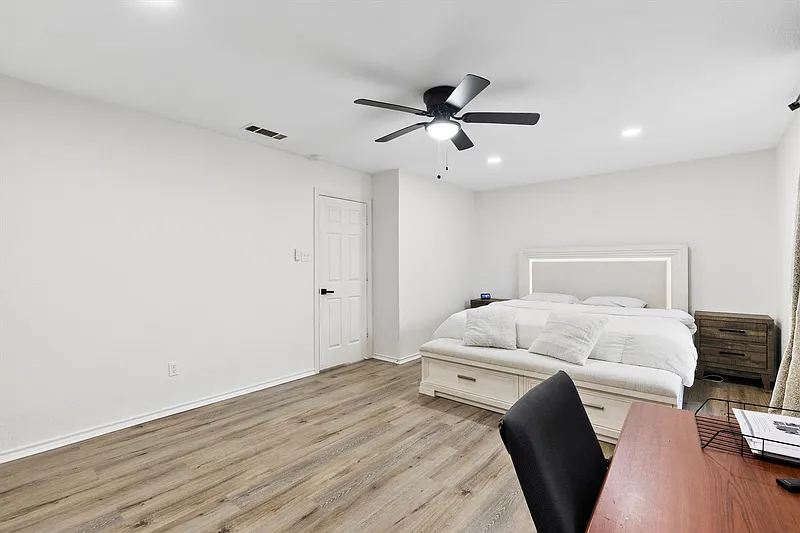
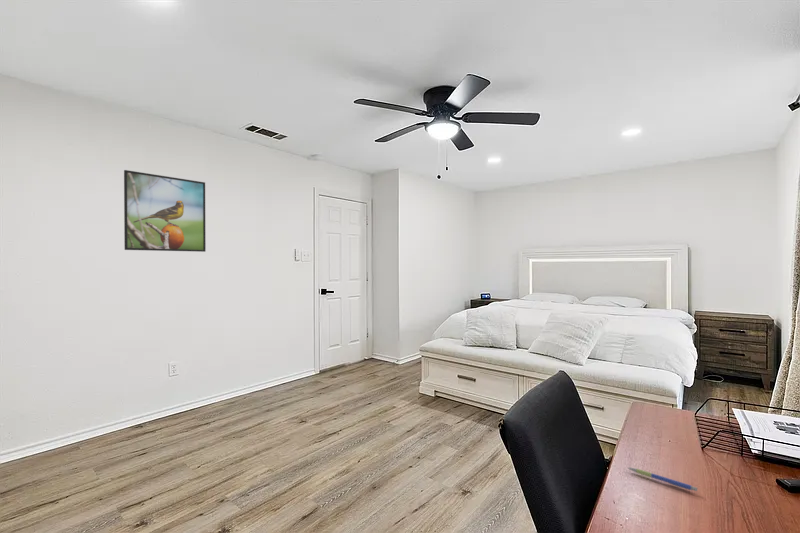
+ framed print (167, 213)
+ pen (660, 478)
